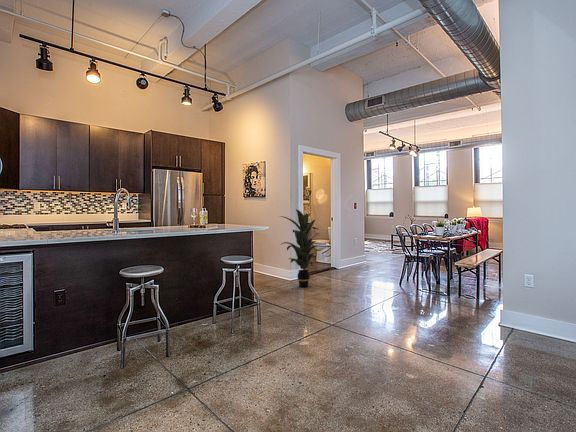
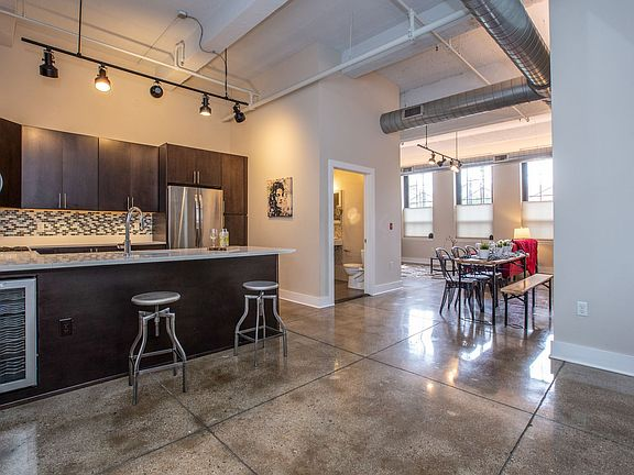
- indoor plant (300, 247)
